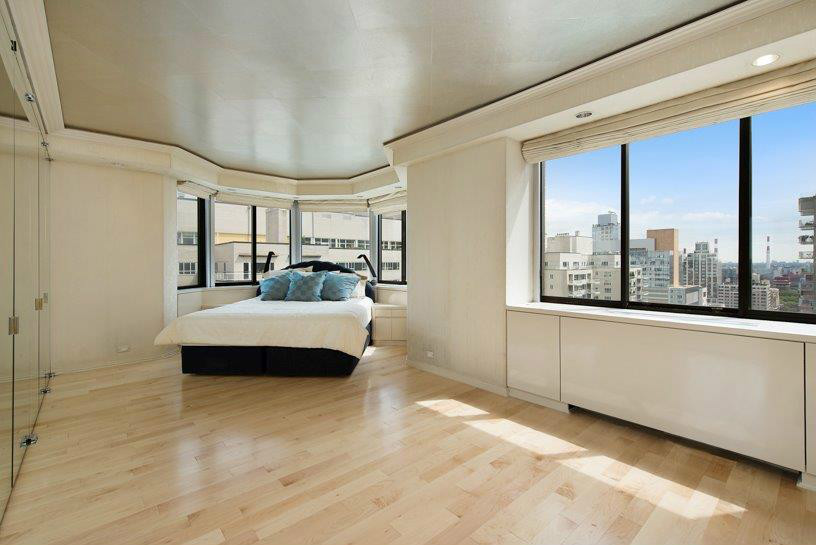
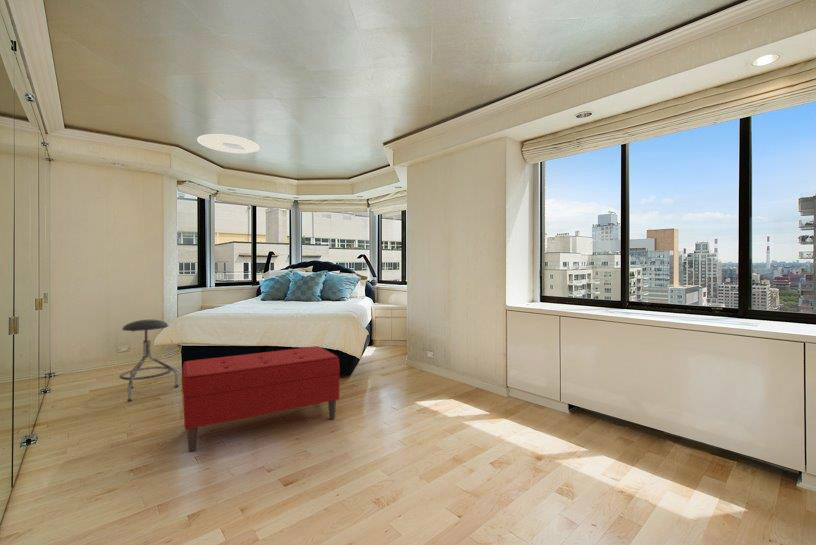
+ ceiling light (229, 141)
+ stool (144, 355)
+ bench (263, 390)
